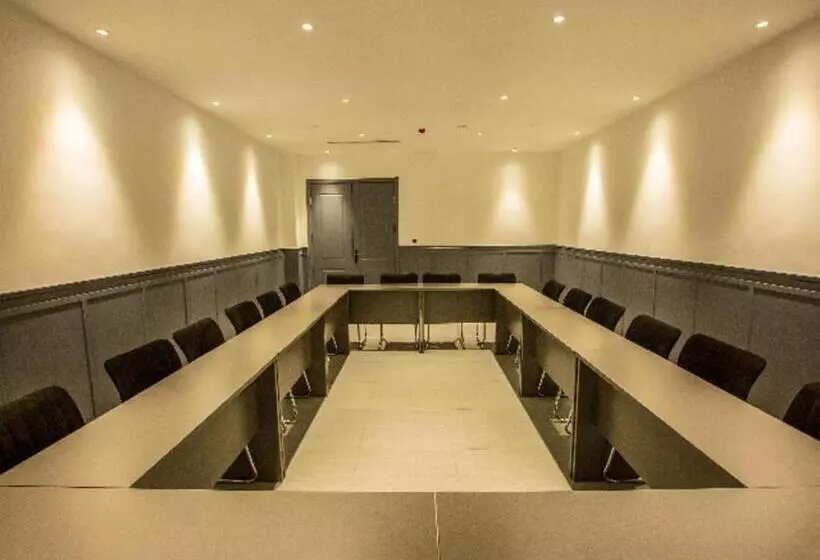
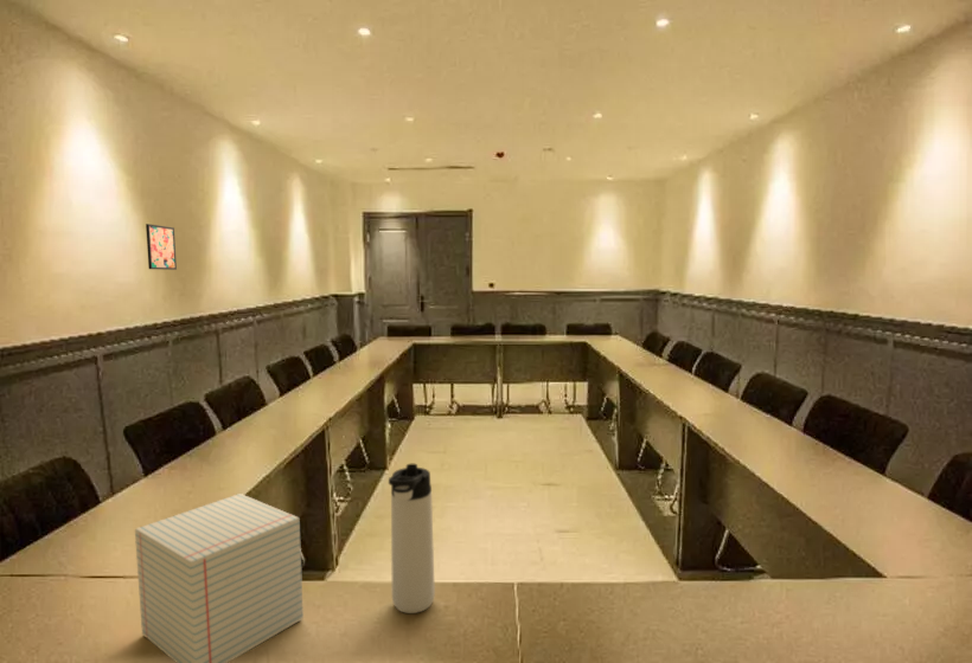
+ wall art (161, 247)
+ thermos bottle (409, 540)
+ notepad (222, 574)
